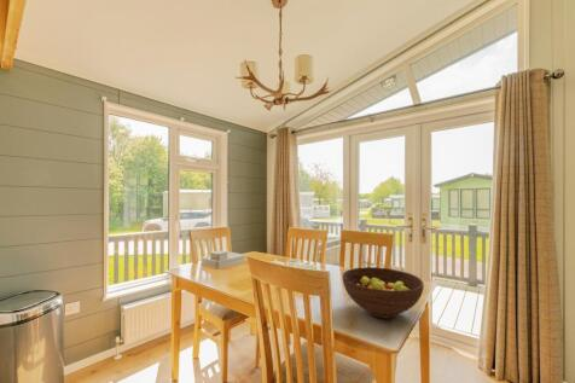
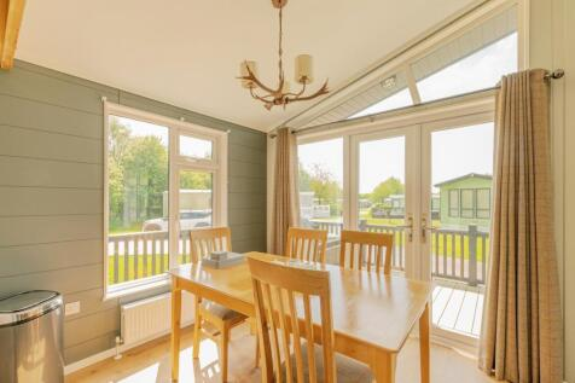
- fruit bowl (381, 295)
